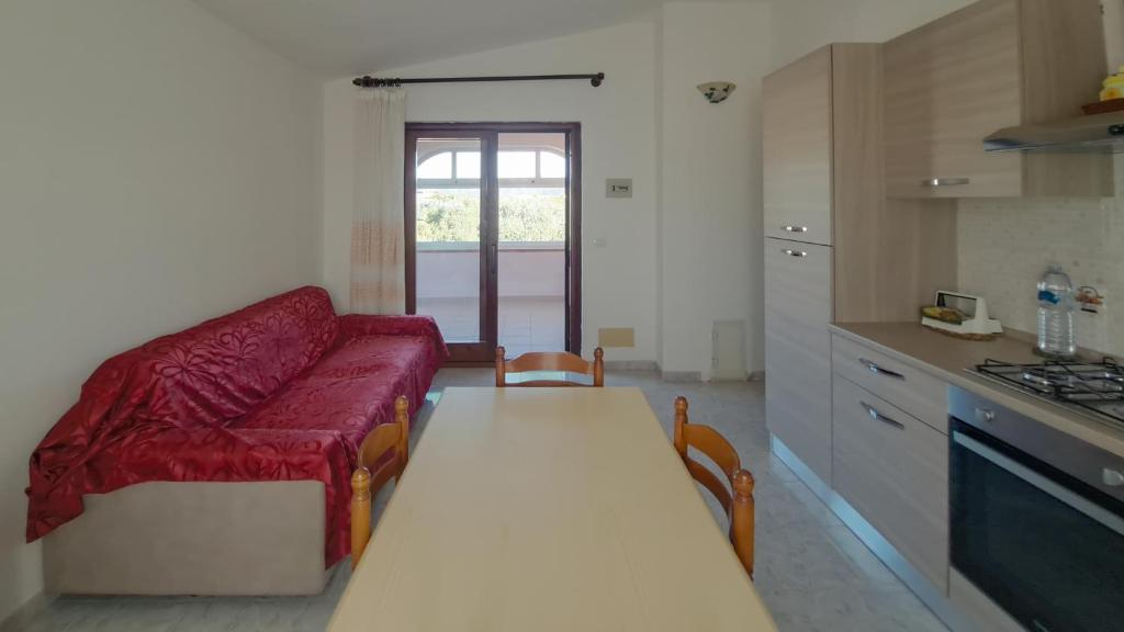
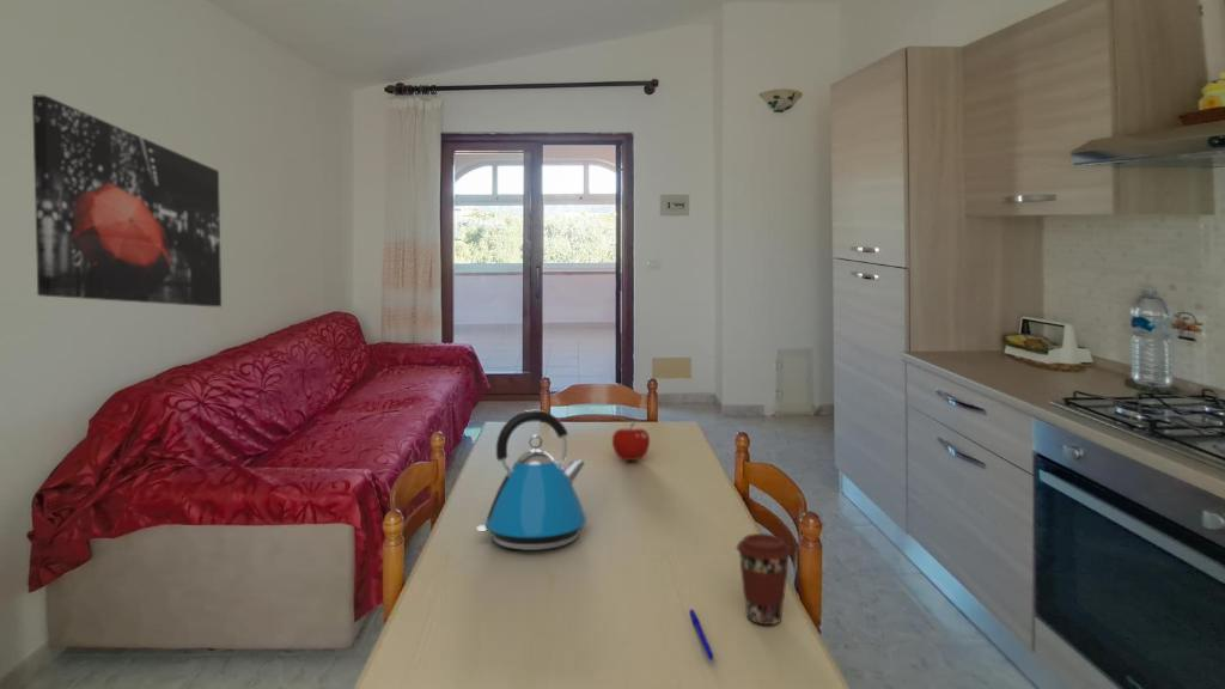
+ fruit (630, 441)
+ coffee cup (763, 578)
+ wall art (145, 221)
+ kettle (532, 472)
+ pen (701, 634)
